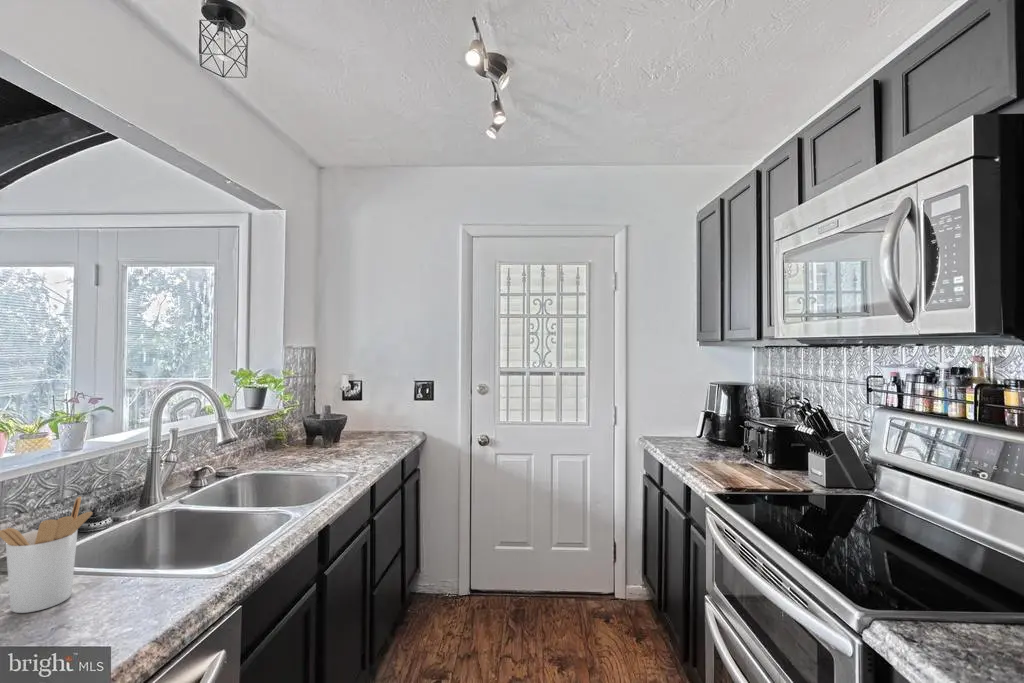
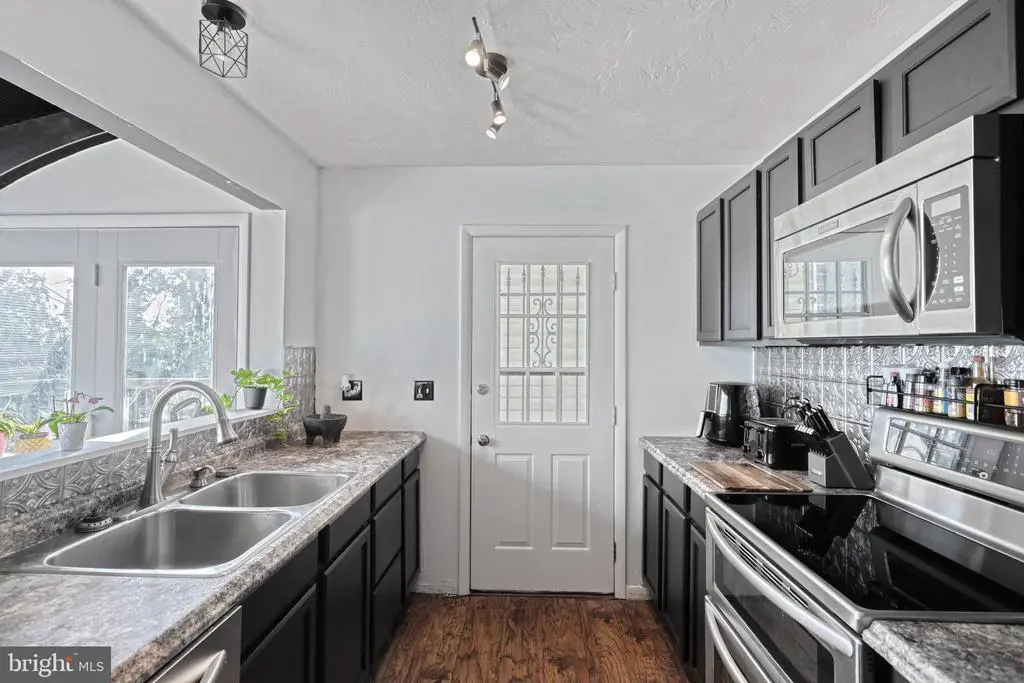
- utensil holder (50, 554)
